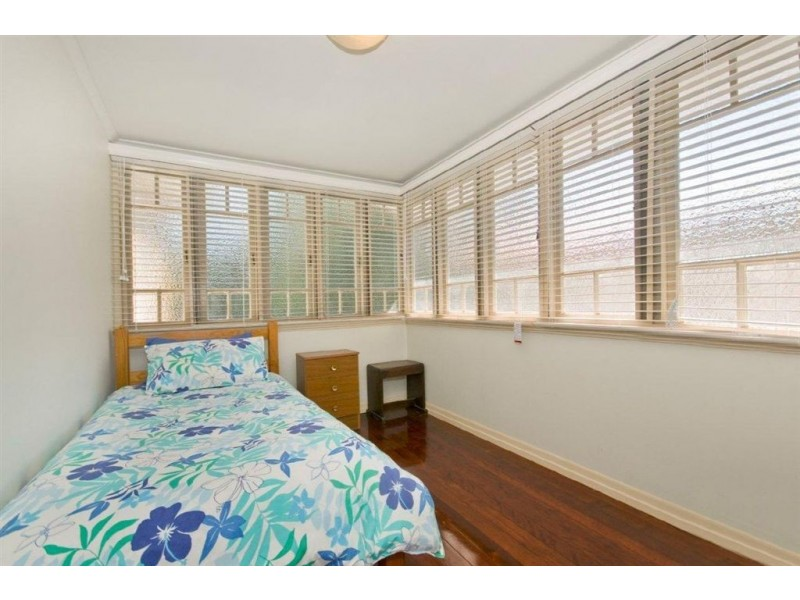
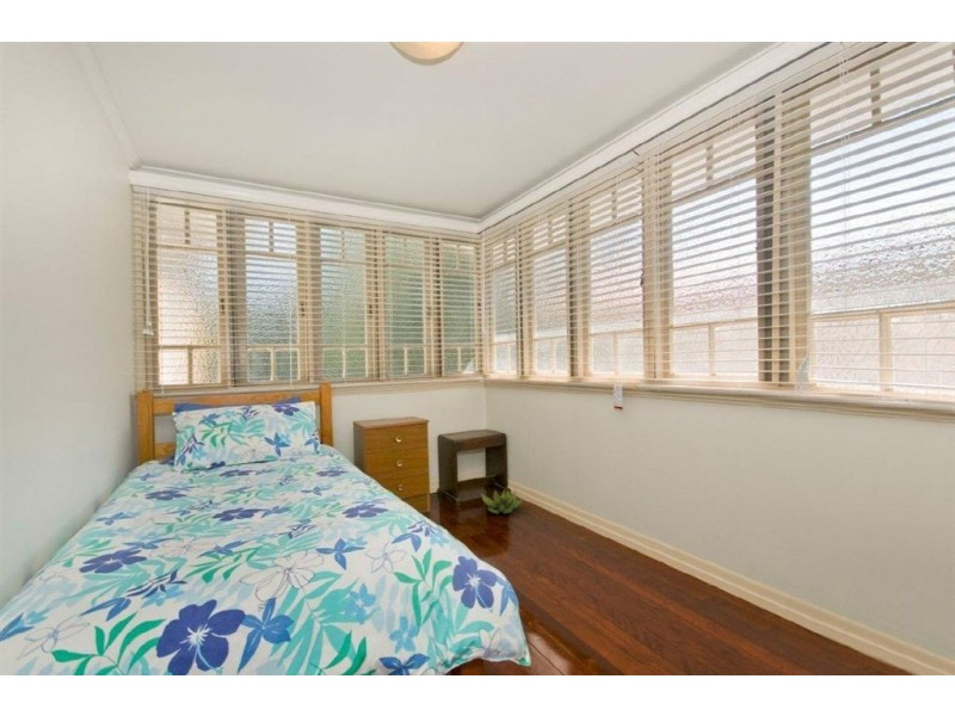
+ decorative plant (500, 499)
